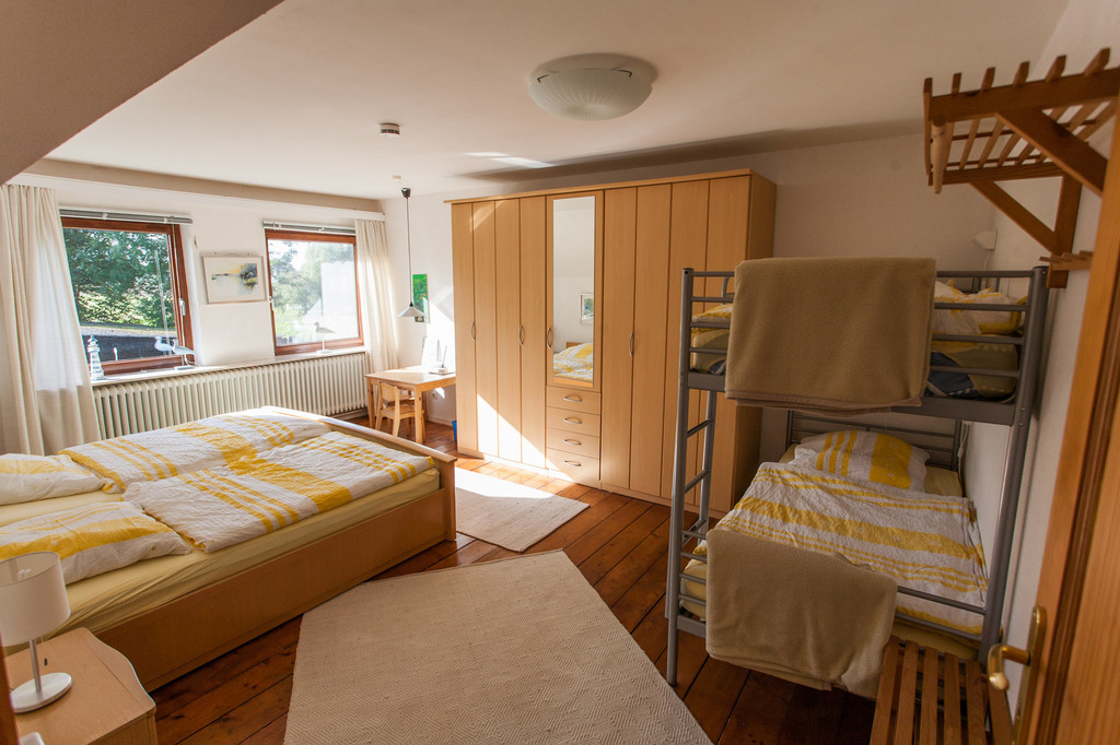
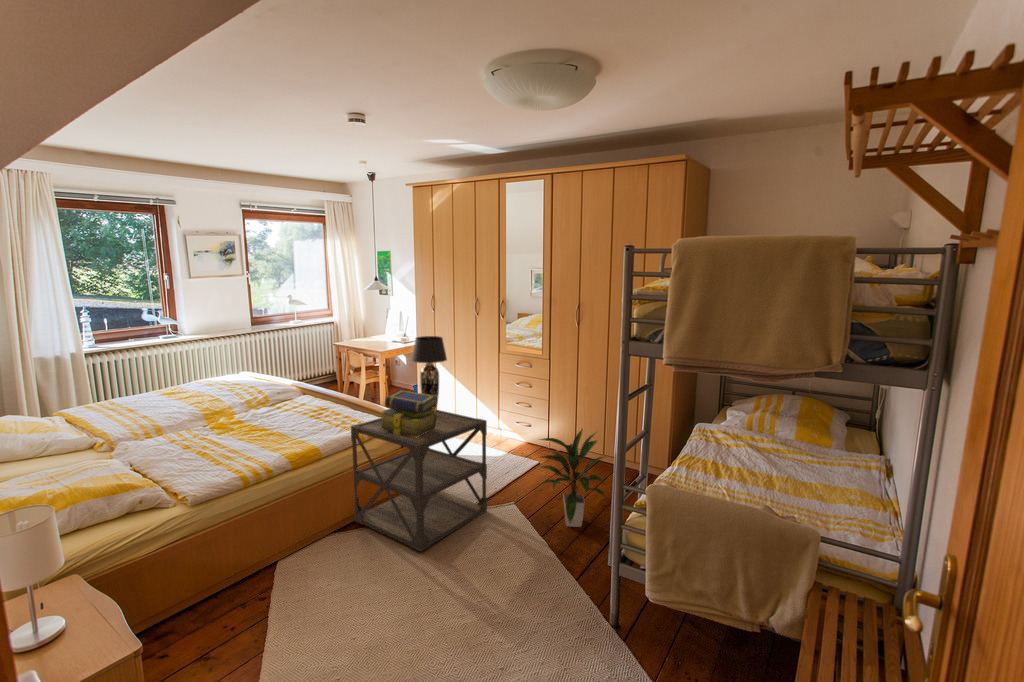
+ side table (421, 470)
+ stack of books (410, 411)
+ indoor plant (572, 477)
+ table lamp (429, 376)
